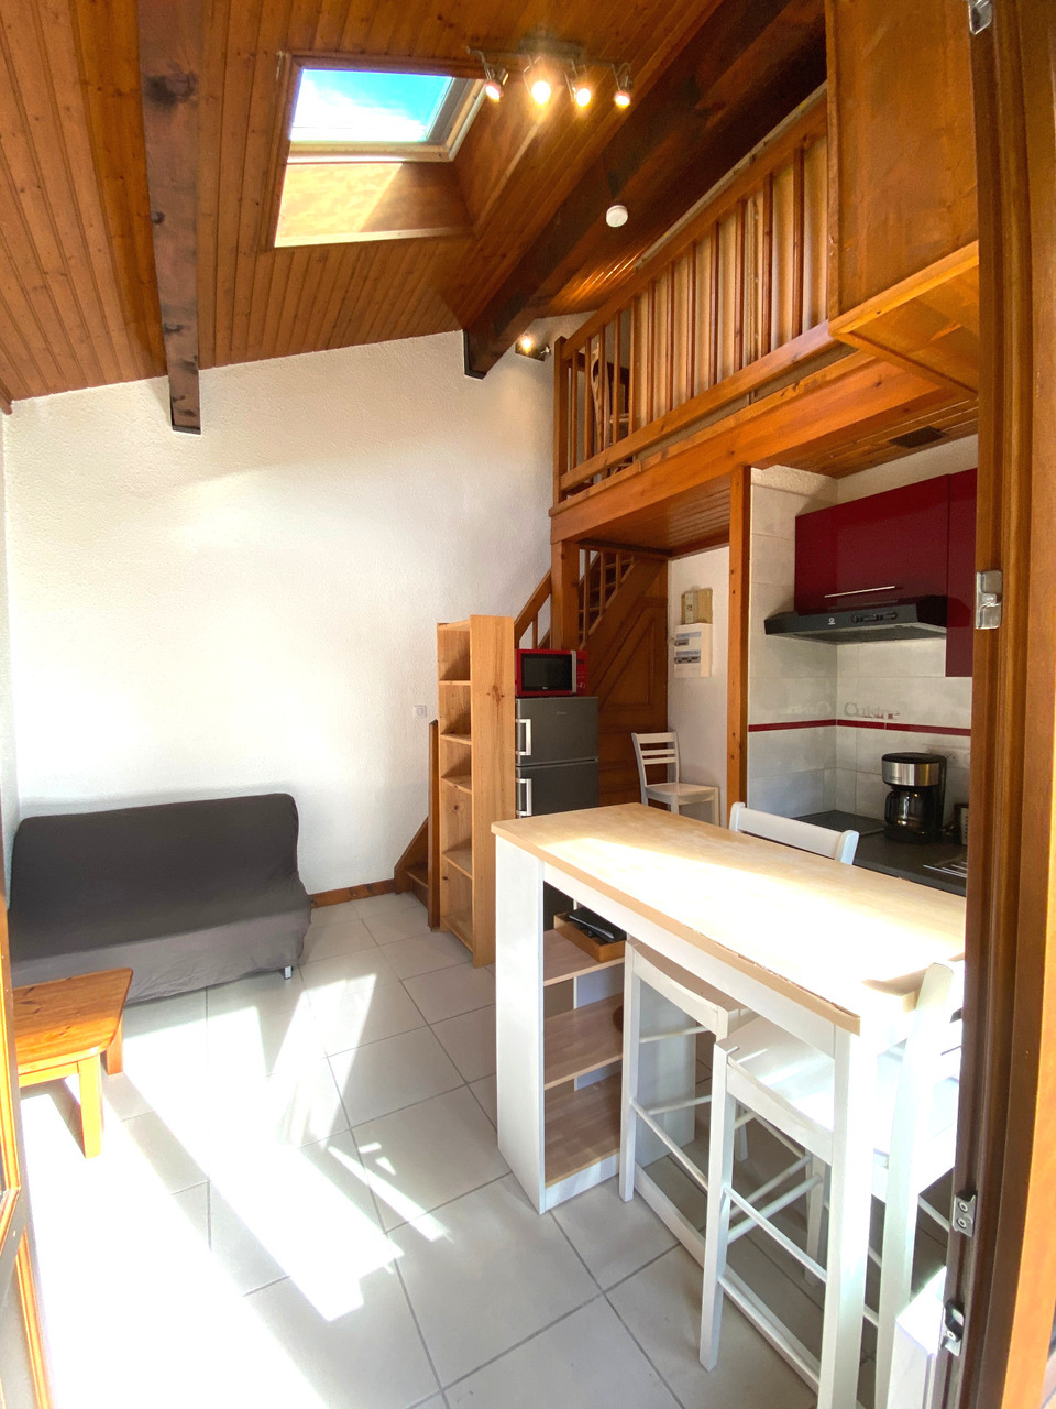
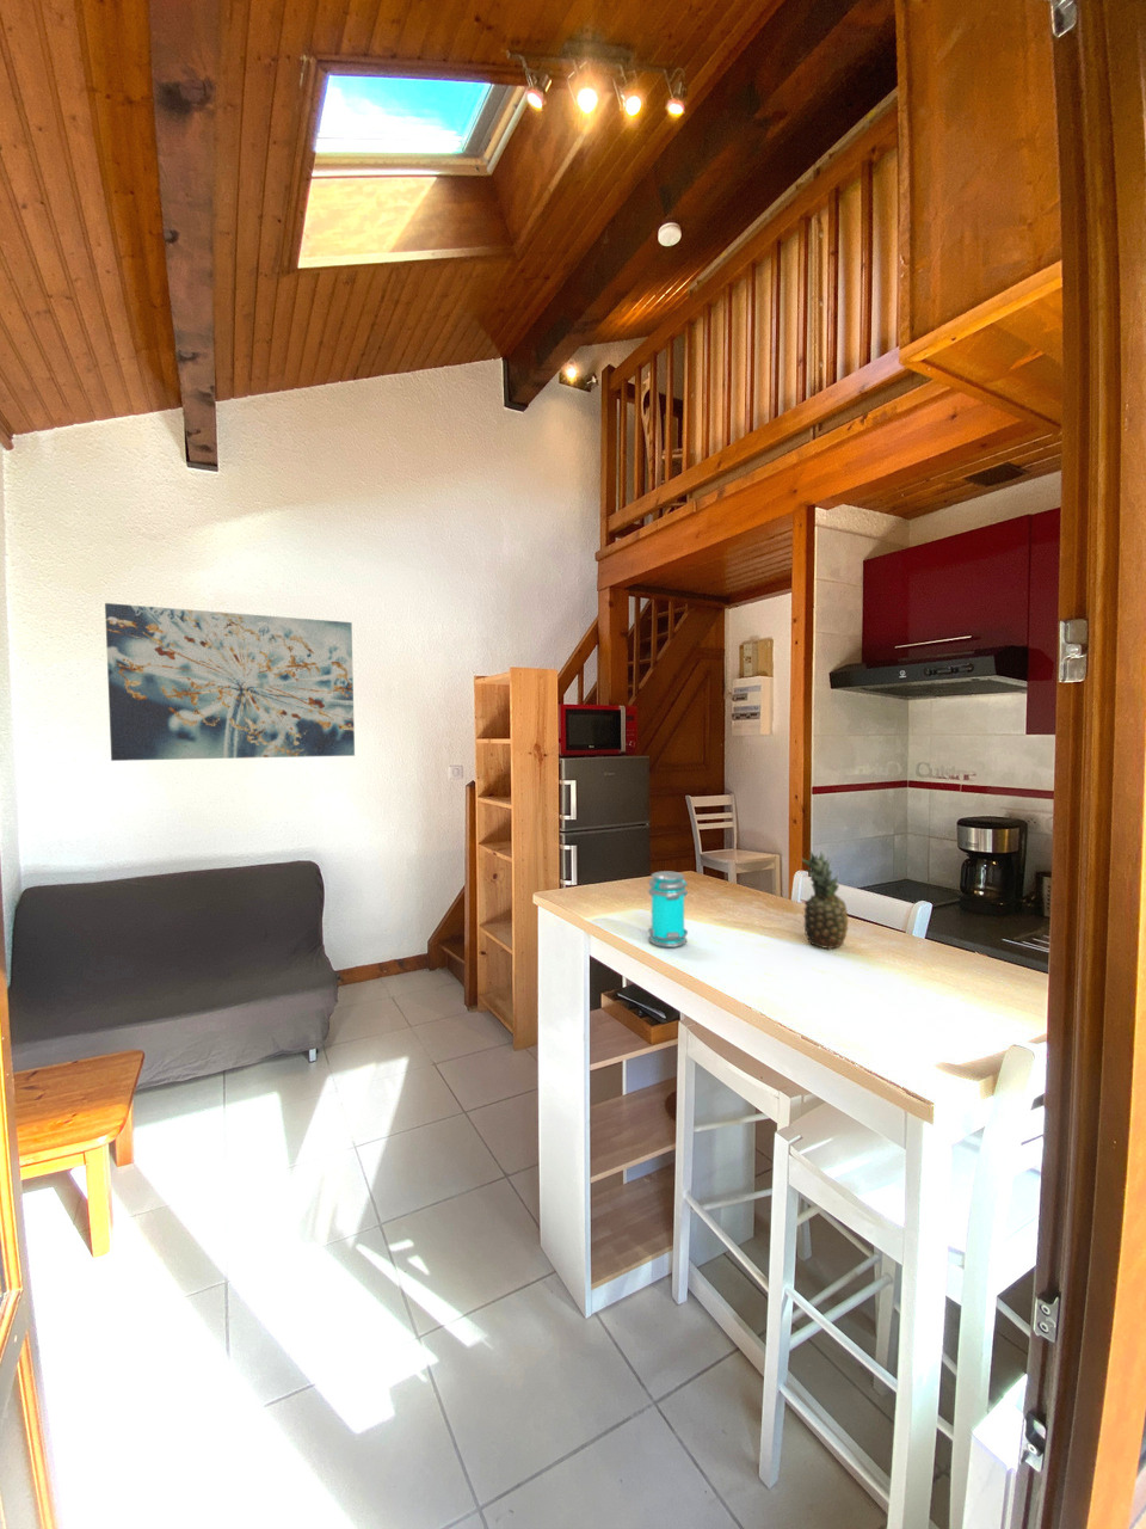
+ fruit (823, 897)
+ wall art (240, 686)
+ jar (667, 907)
